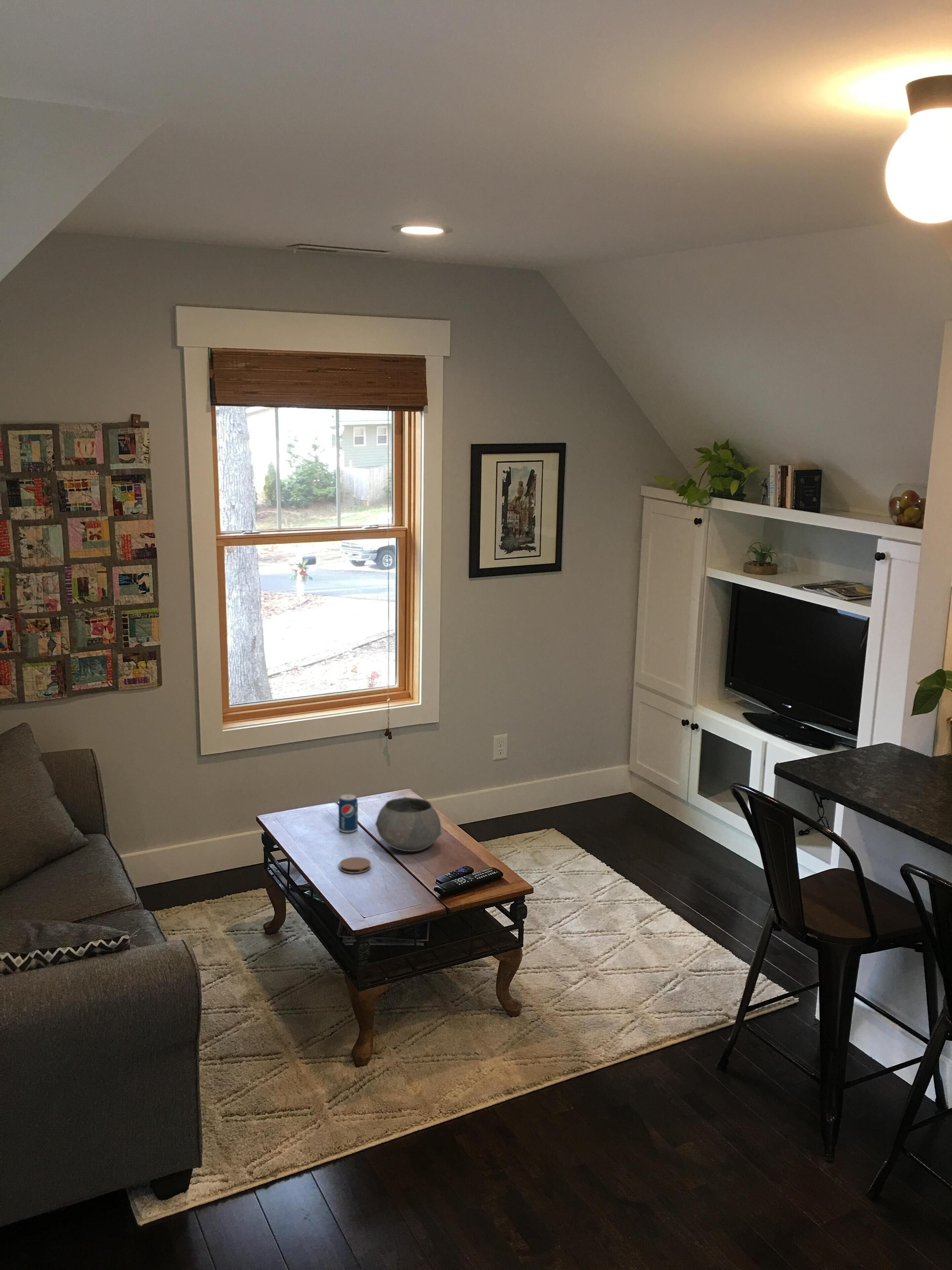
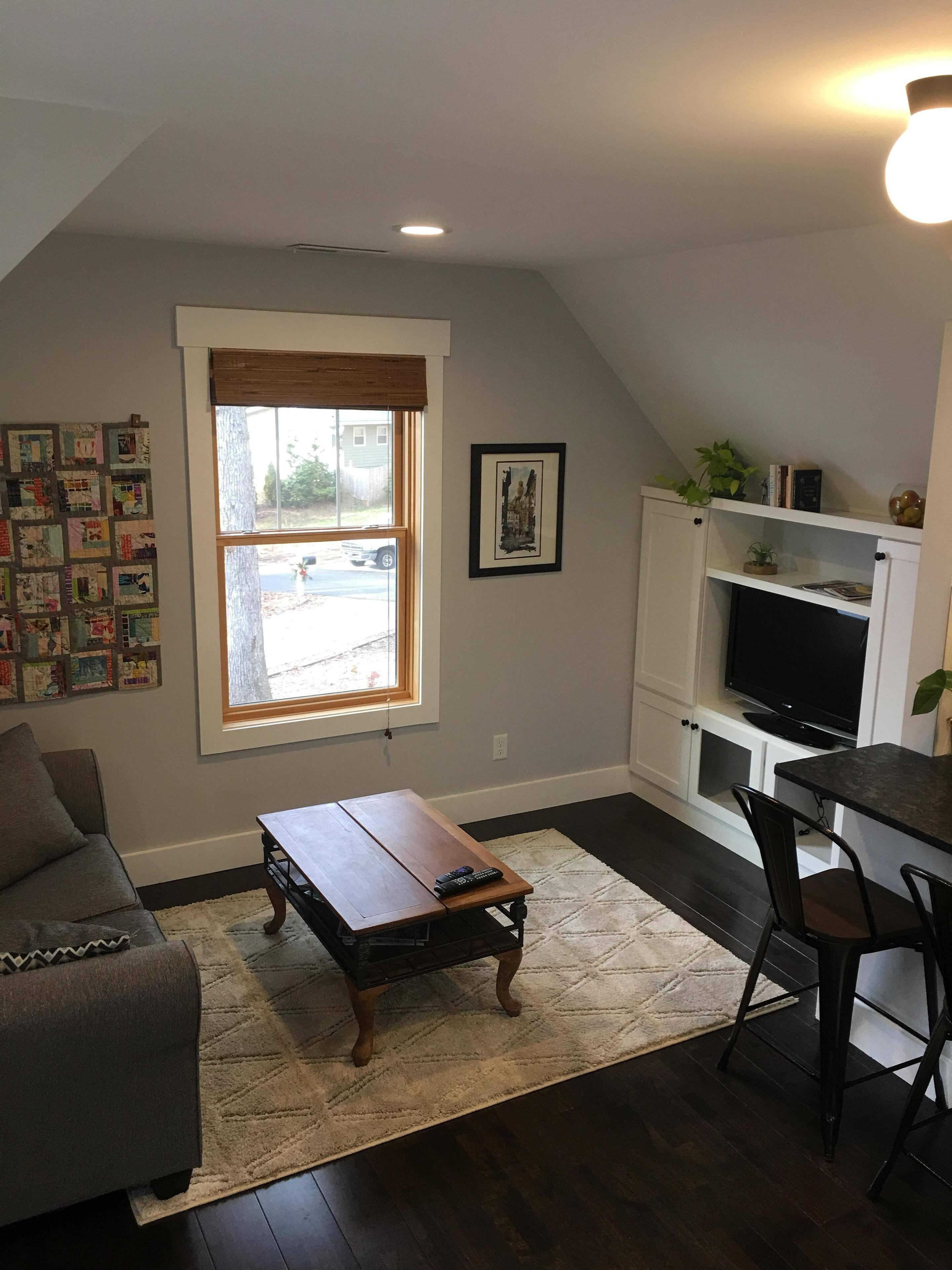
- bowl (409, 825)
- coaster (355, 865)
- beverage can (348, 813)
